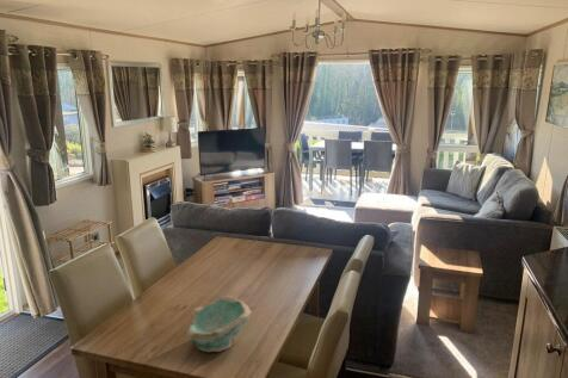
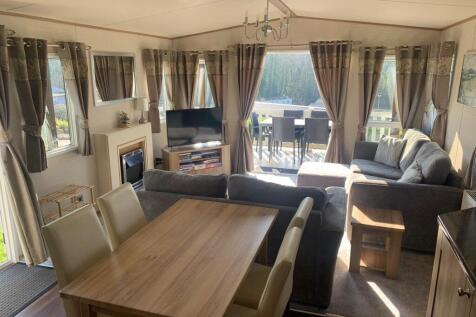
- bowl (218, 323)
